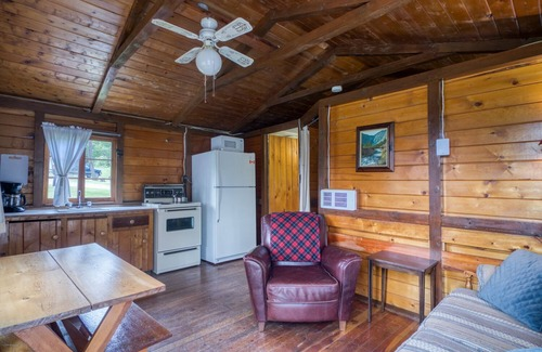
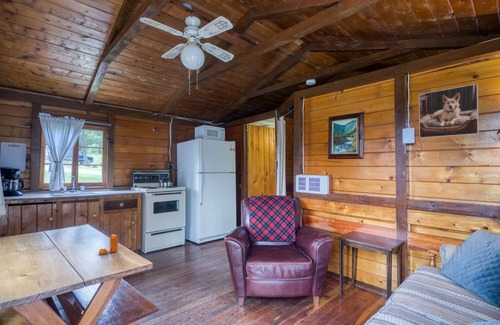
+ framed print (446, 112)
+ pepper shaker (110, 243)
